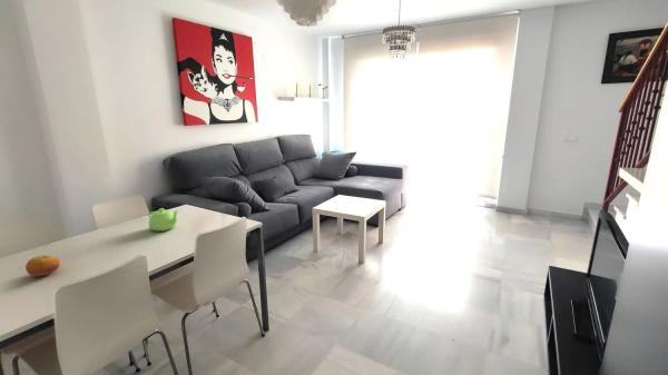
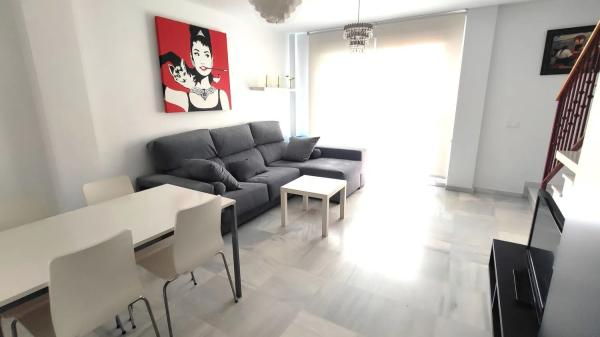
- teapot (164, 218)
- fruit (42, 265)
